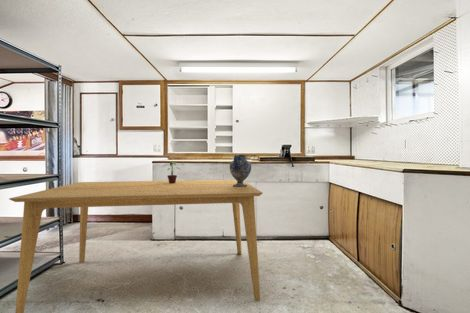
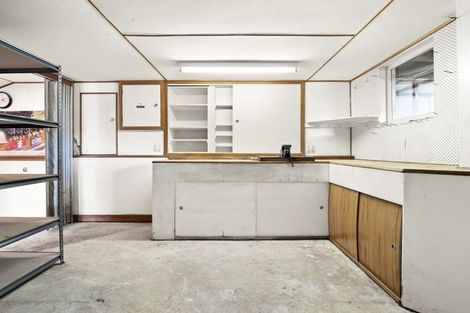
- dining table (156, 204)
- potted plant (172, 172)
- ceramic jug (239, 170)
